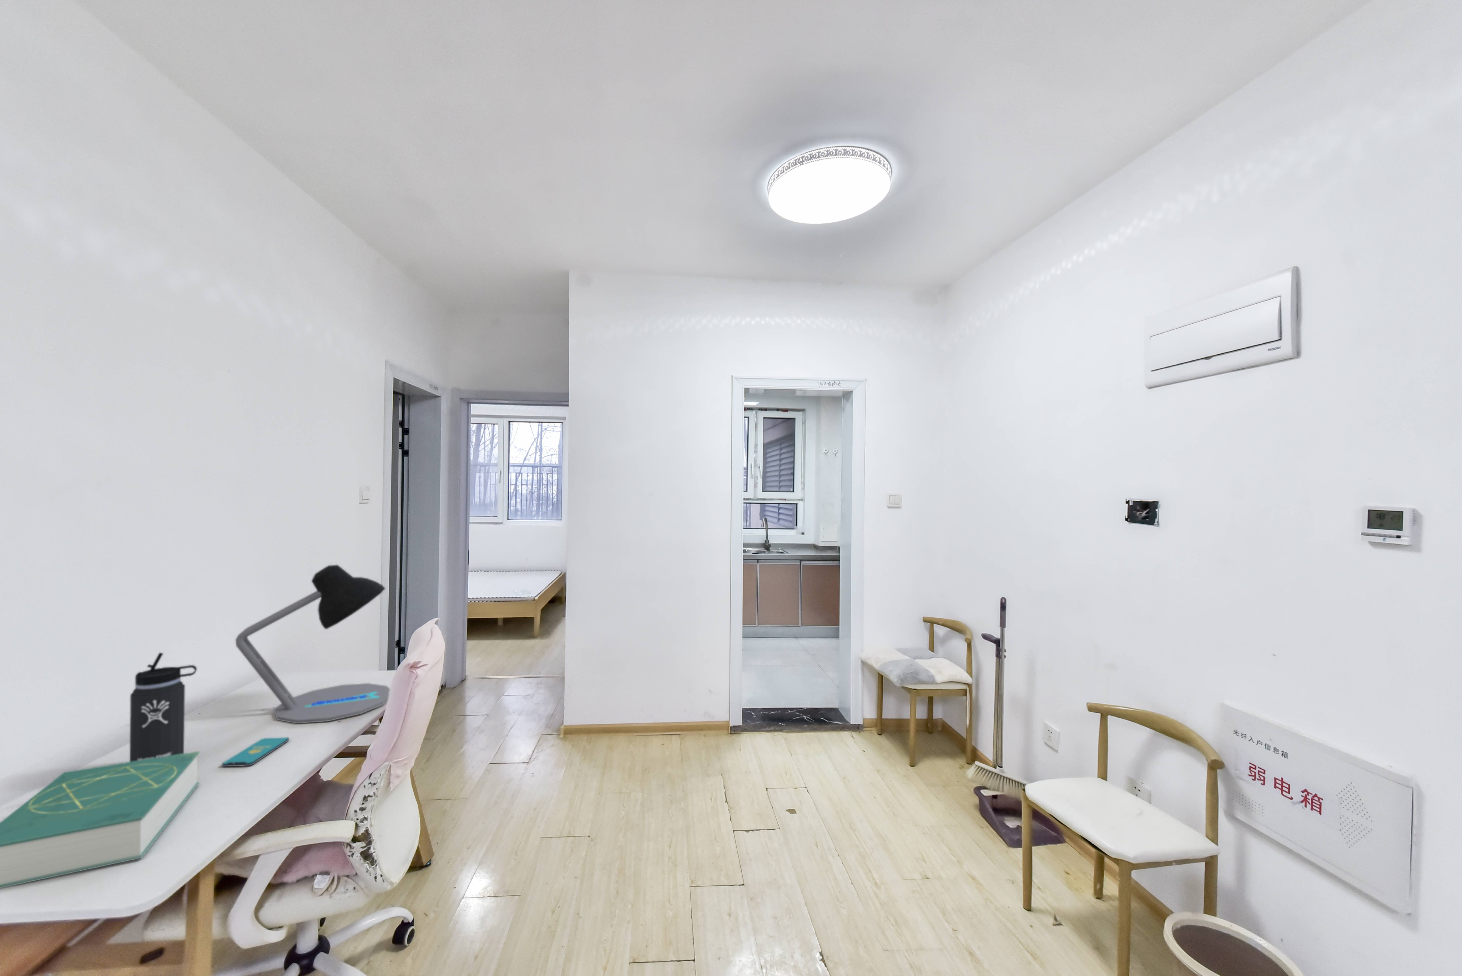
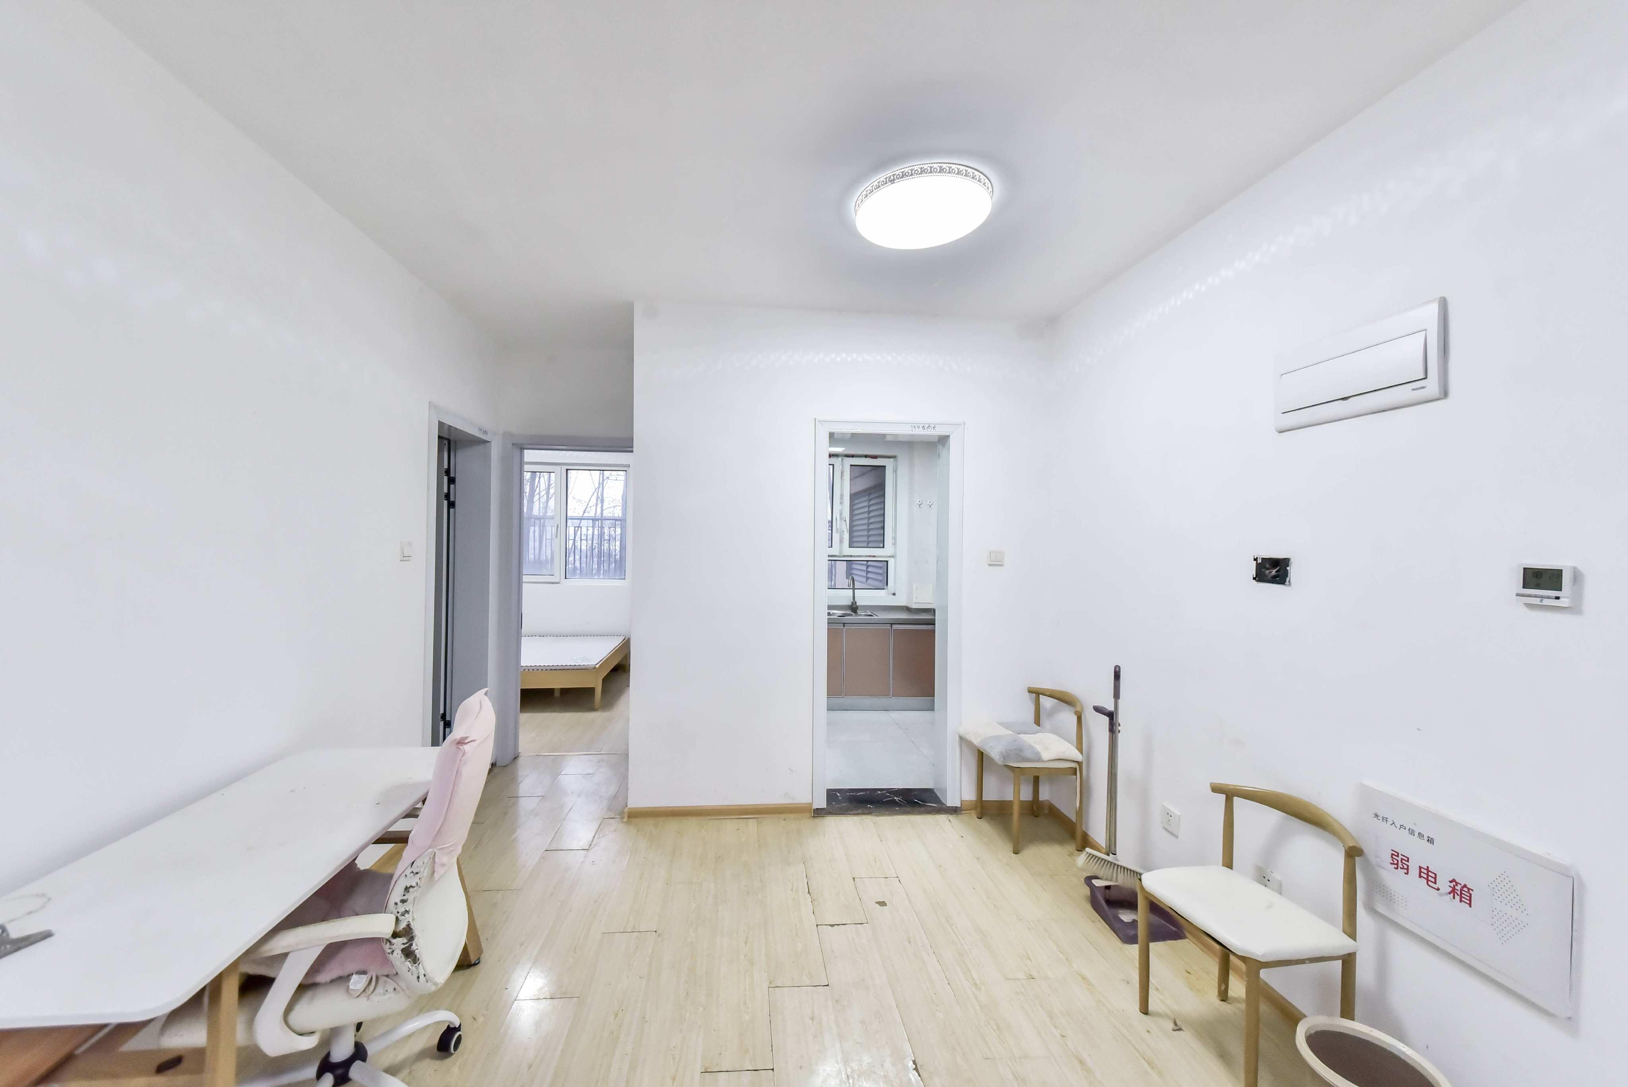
- thermos bottle (165, 708)
- smartphone (257, 752)
- book (100, 812)
- desk lamp (325, 629)
